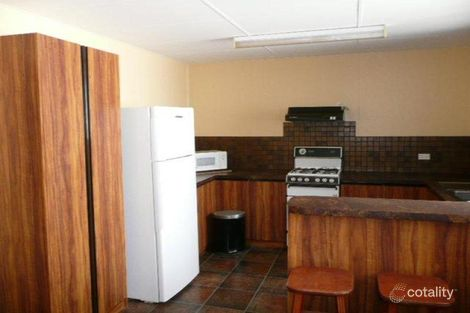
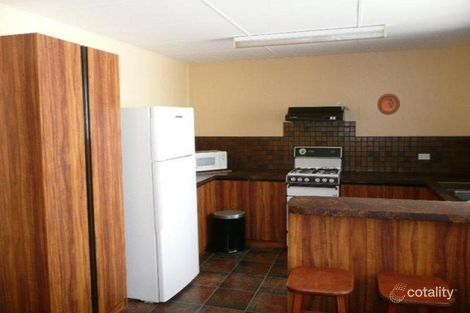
+ decorative plate (388, 104)
